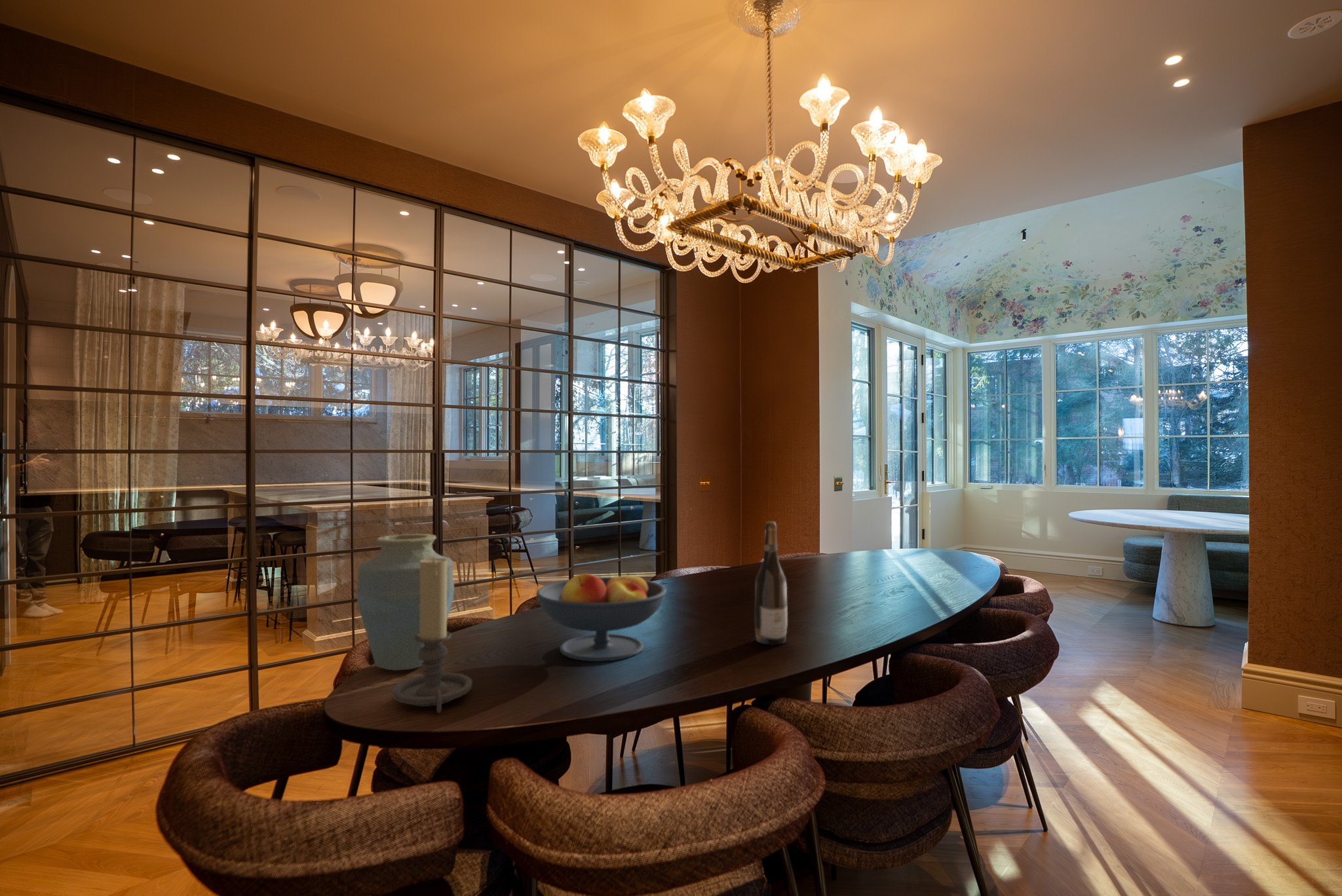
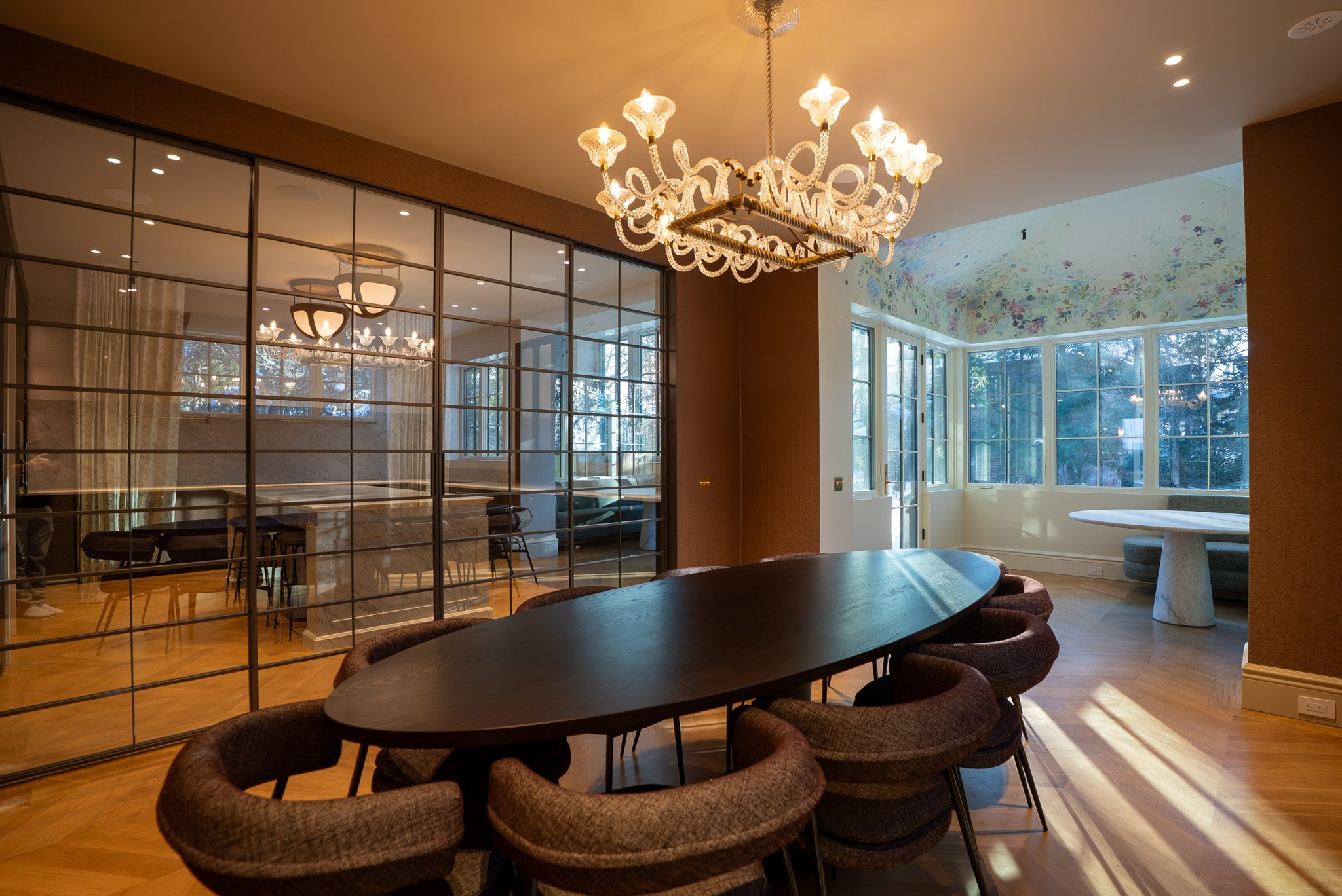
- wine bottle (771, 581)
- vase (406, 601)
- fruit bowl (602, 608)
- candle holder (434, 629)
